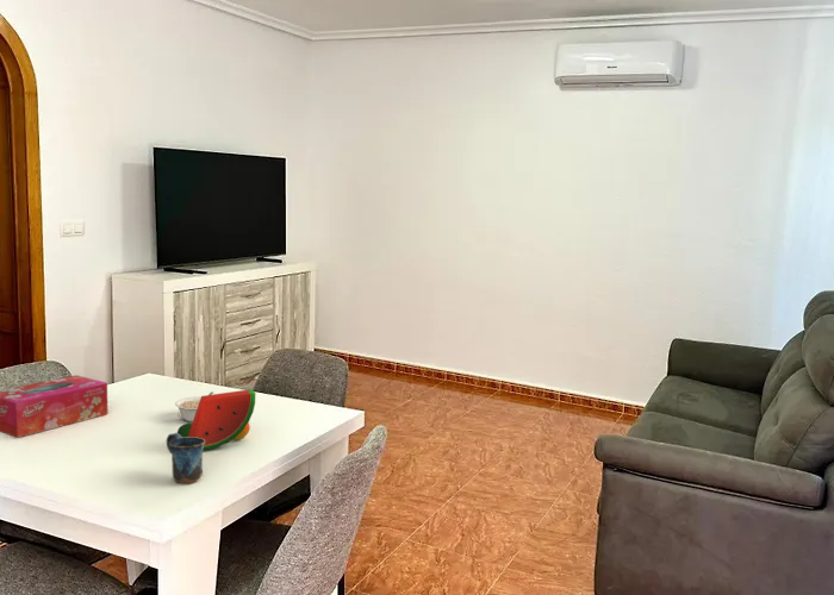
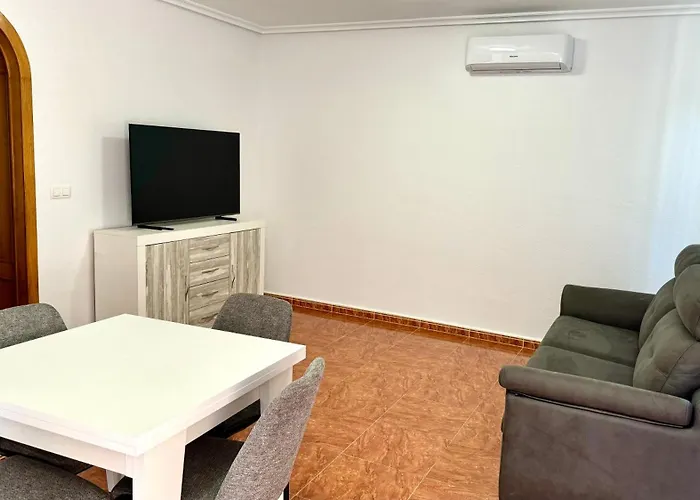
- watermelon (216, 418)
- legume (195, 407)
- tissue box (49, 403)
- mug (186, 457)
